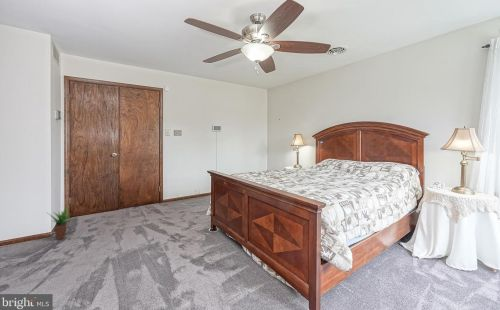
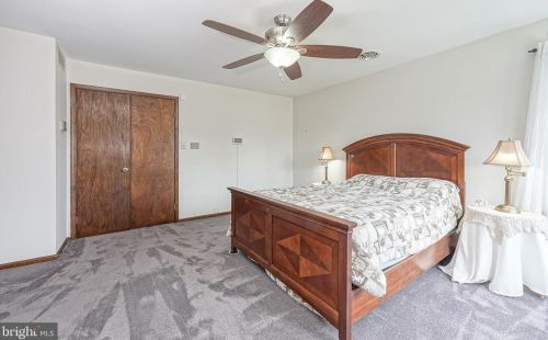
- potted plant (63, 221)
